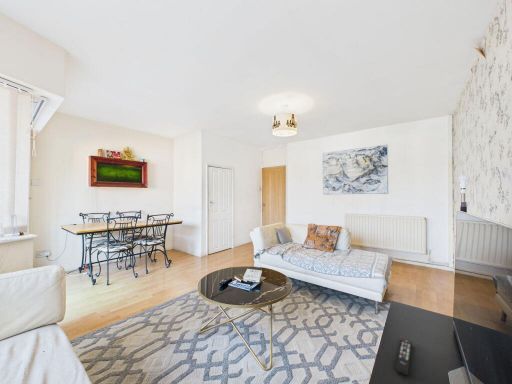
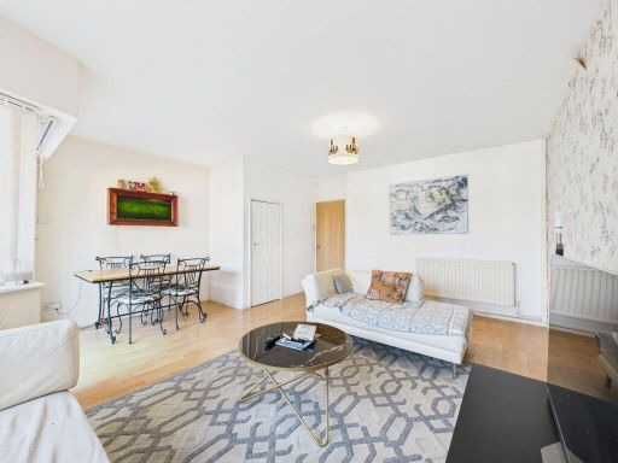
- remote control (404, 354)
